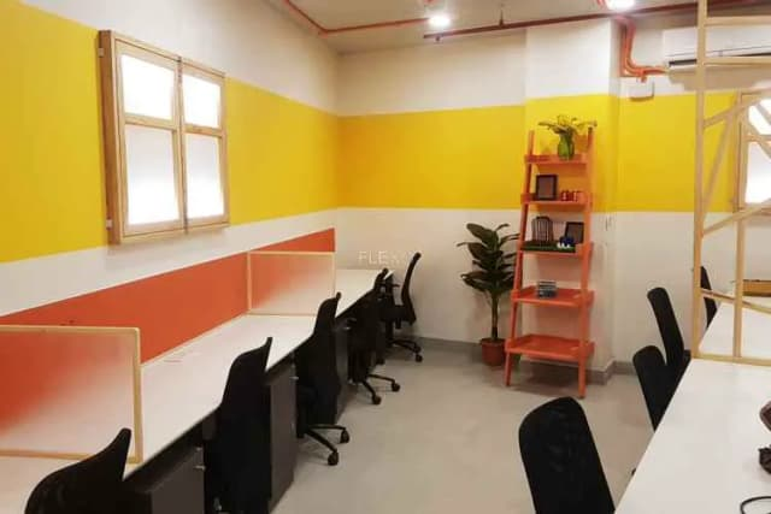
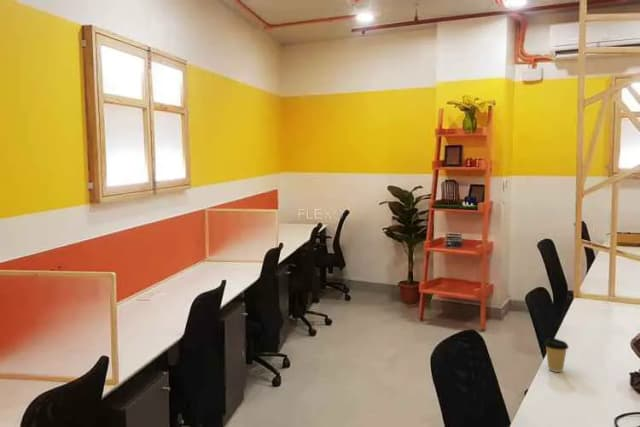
+ coffee cup (555, 355)
